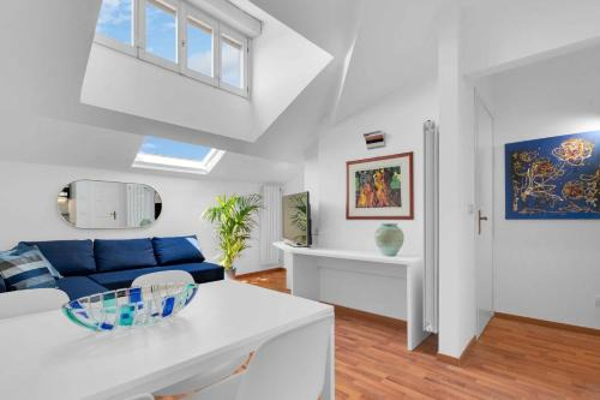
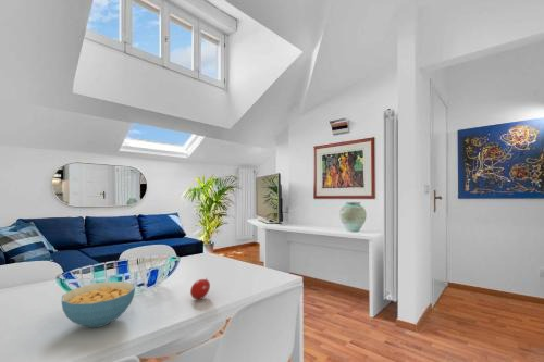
+ fruit (200, 288)
+ cereal bowl (99, 307)
